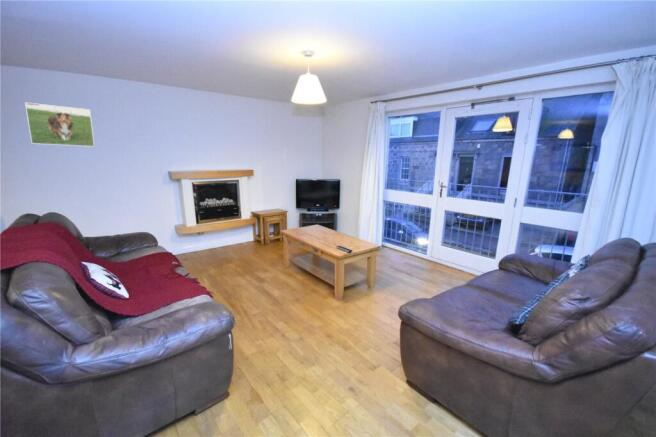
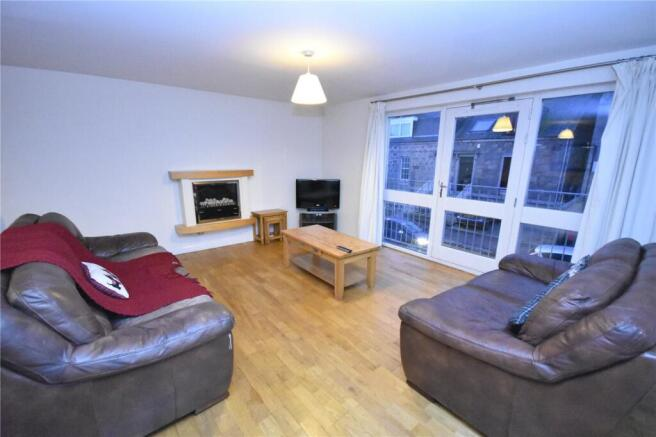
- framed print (62, 125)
